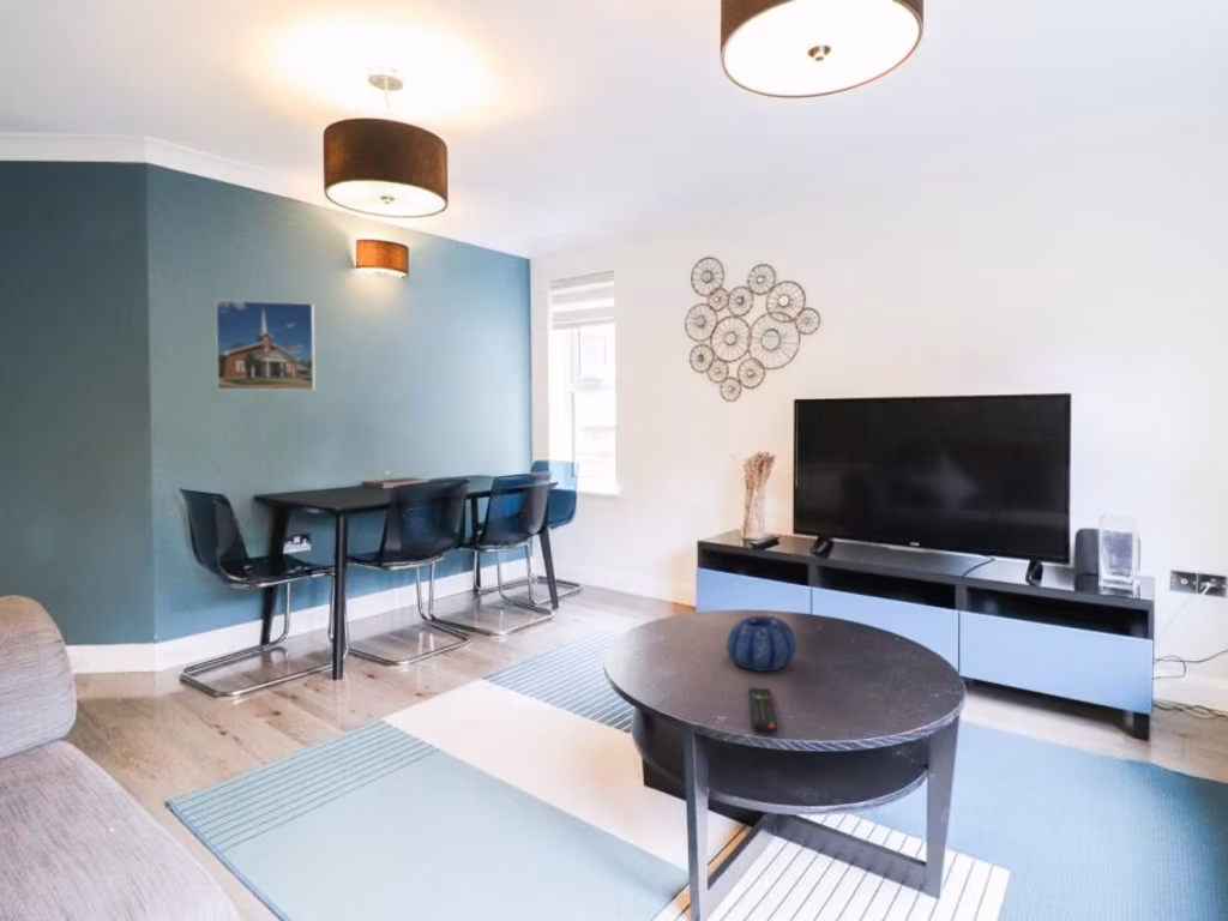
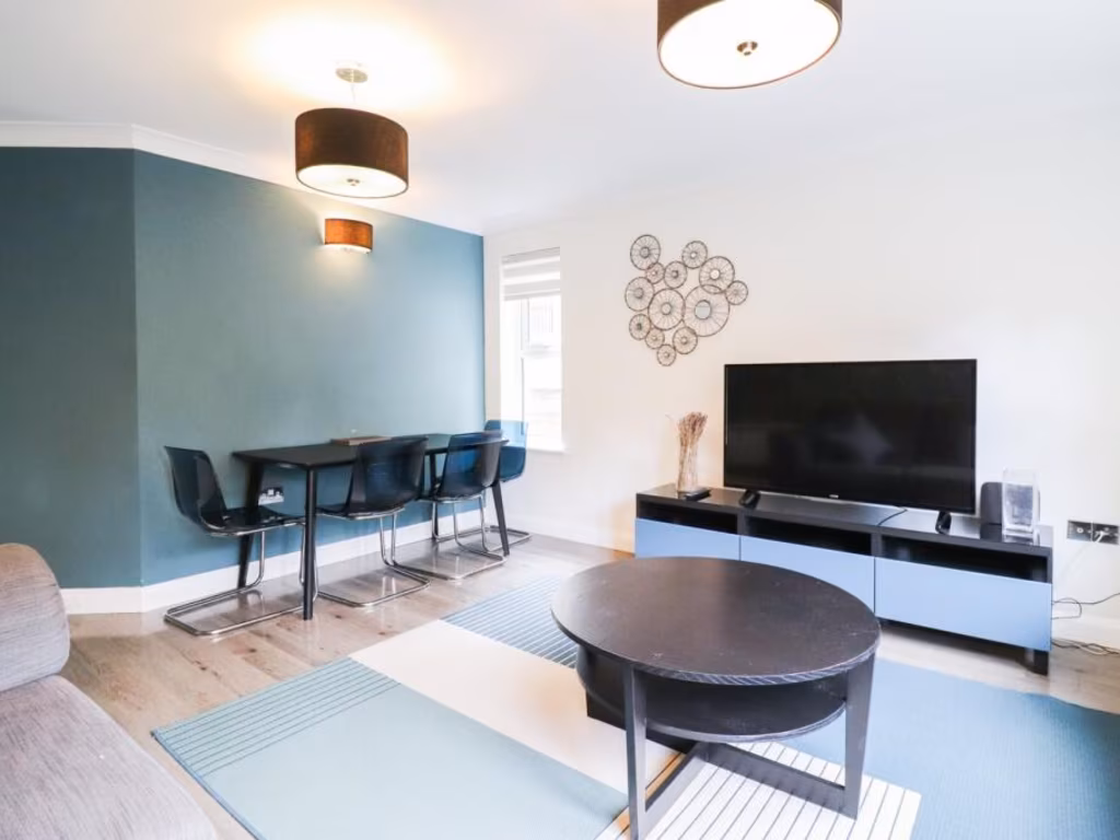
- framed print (266, 345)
- decorative bowl (760, 642)
- remote control (762, 709)
